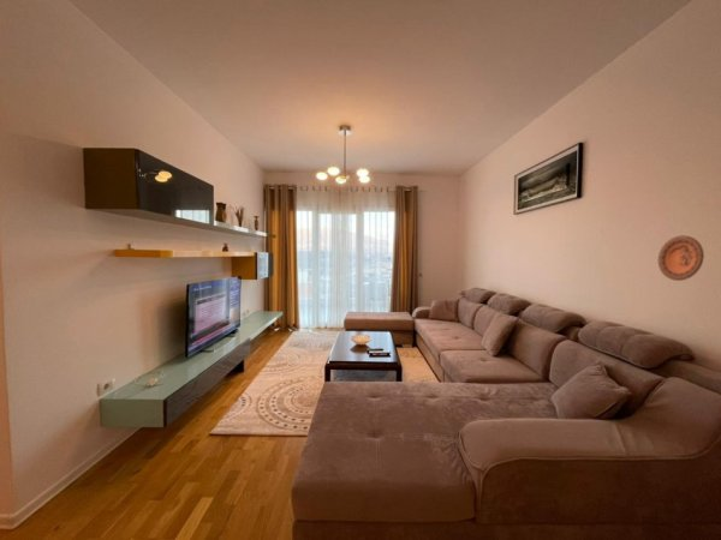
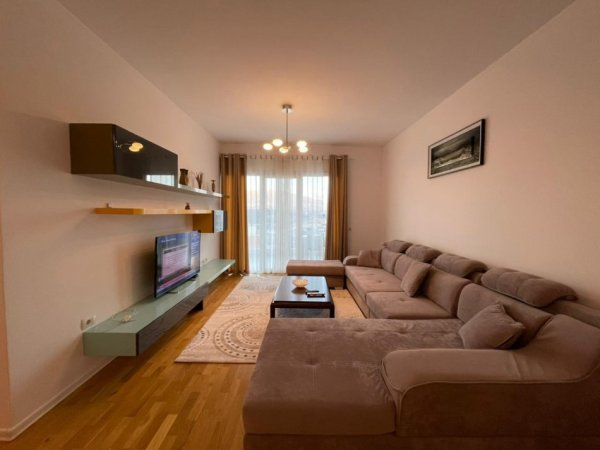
- decorative plate (680, 258)
